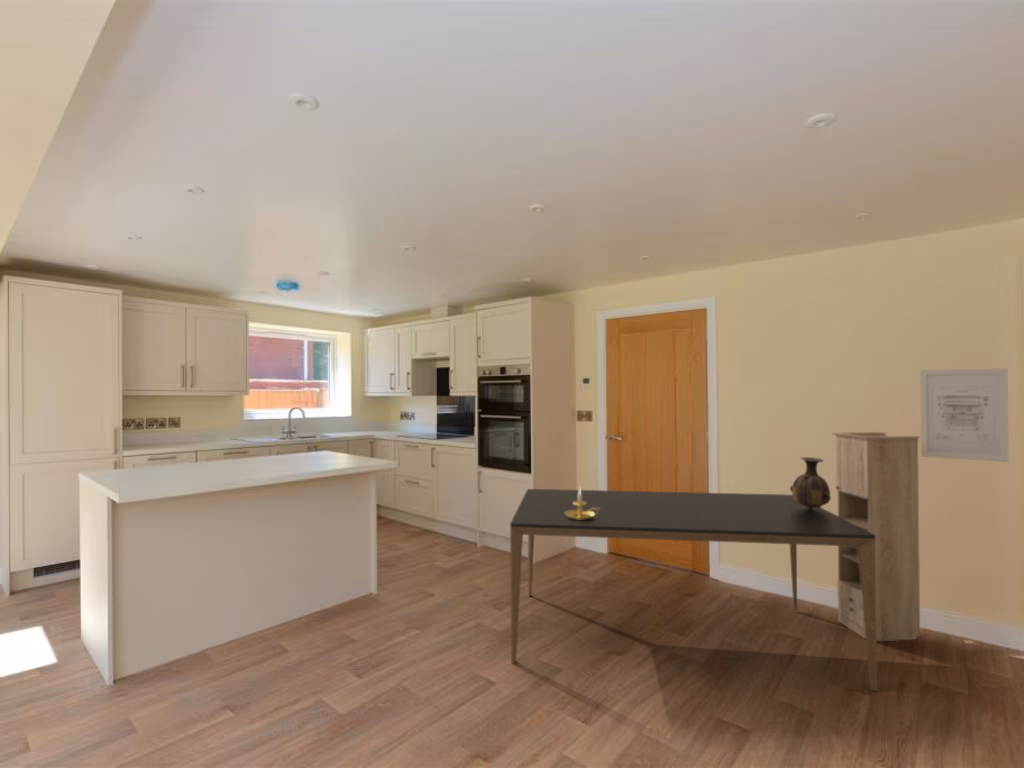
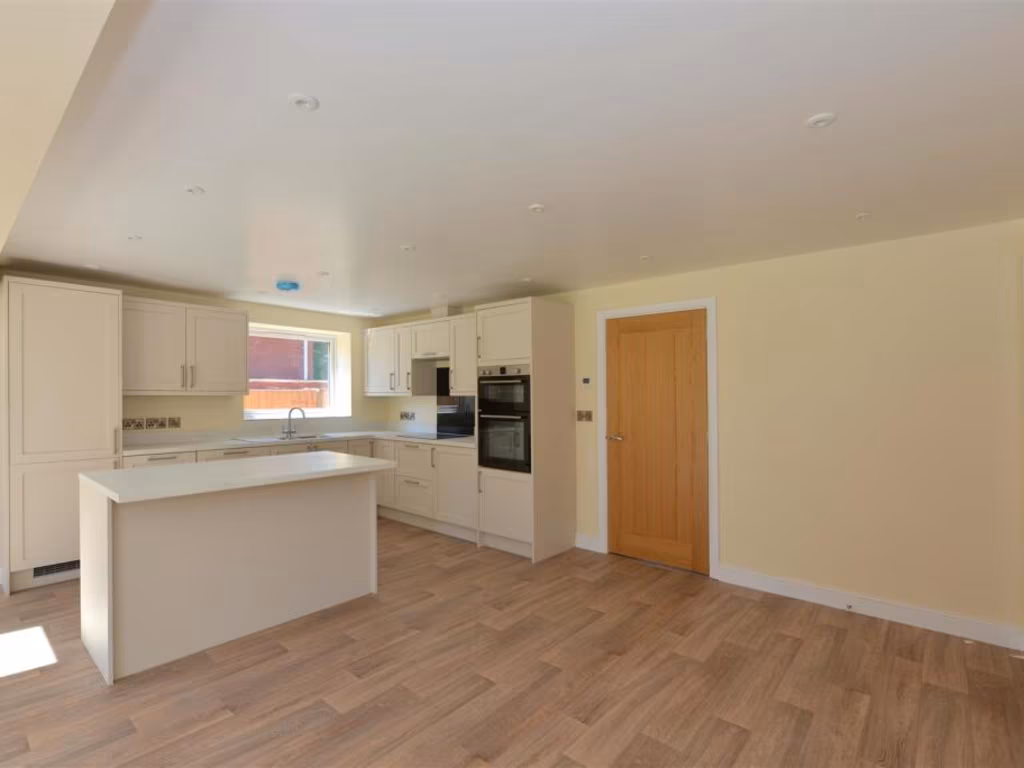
- storage cabinet (875, 532)
- candle holder (582, 501)
- vase (810, 483)
- wall art (962, 414)
- dining table (668, 539)
